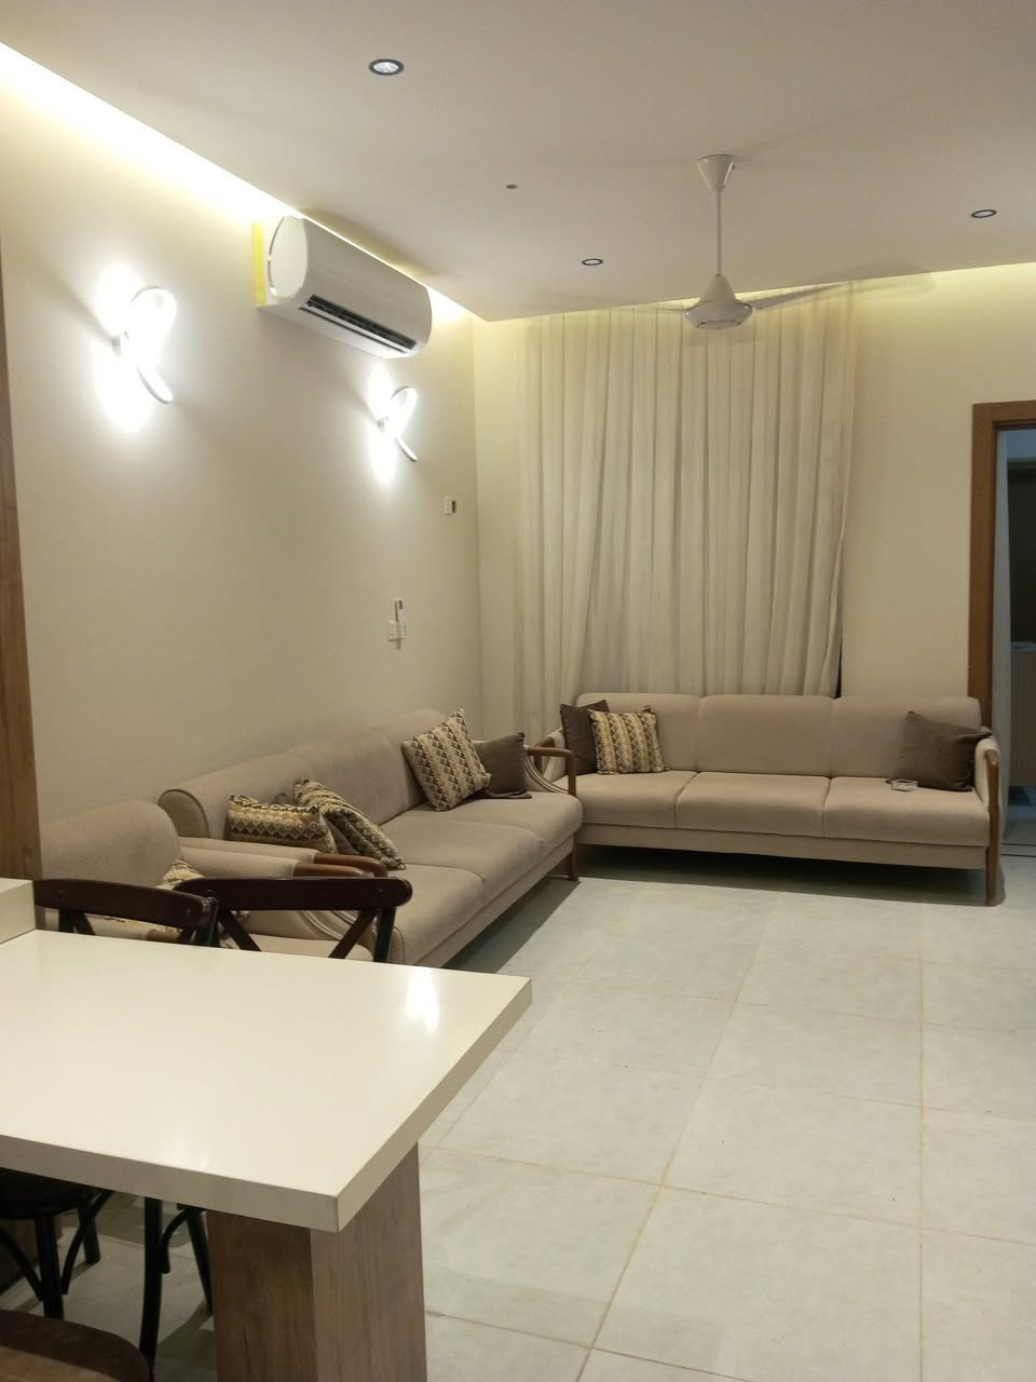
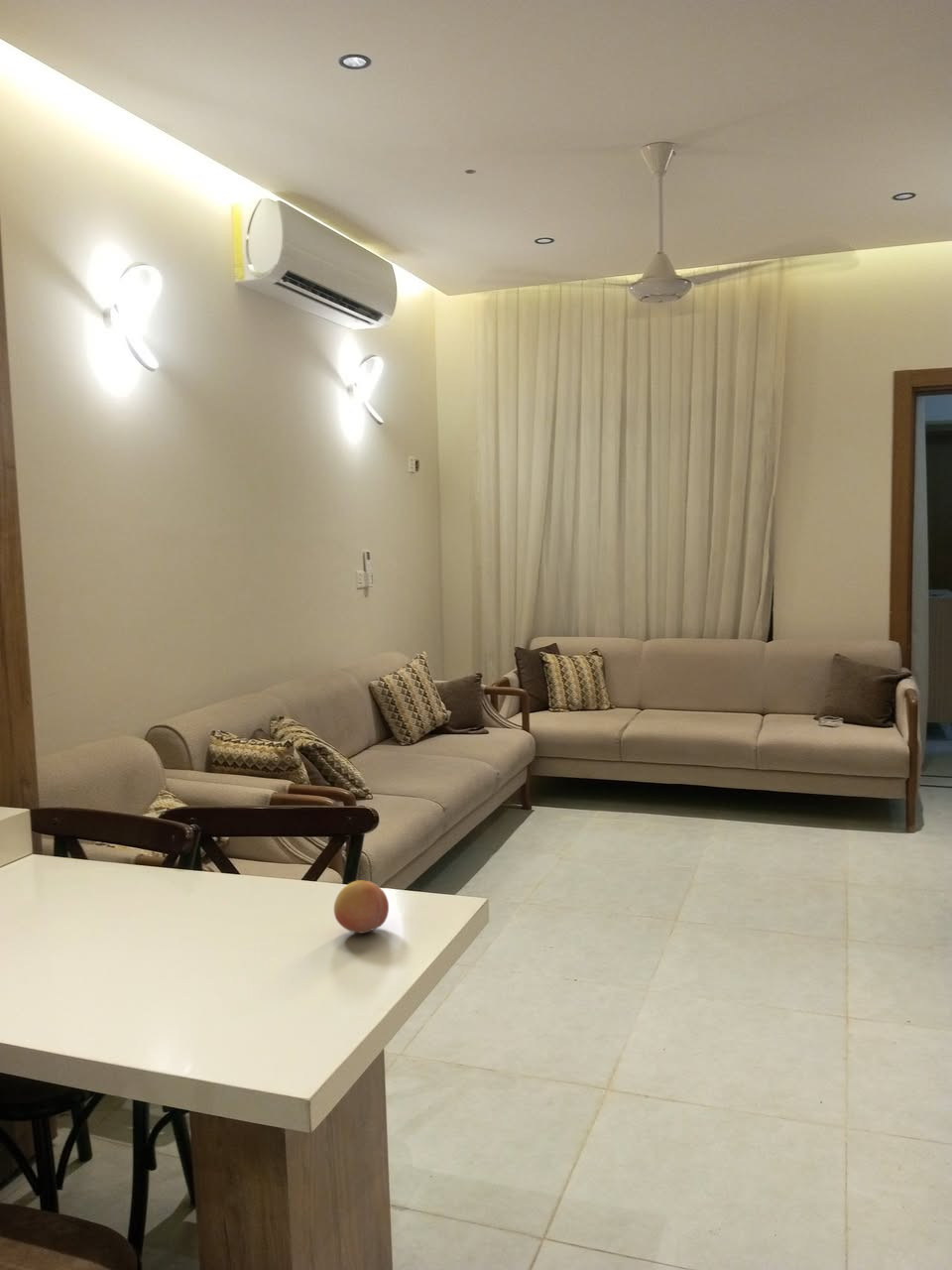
+ fruit (362, 906)
